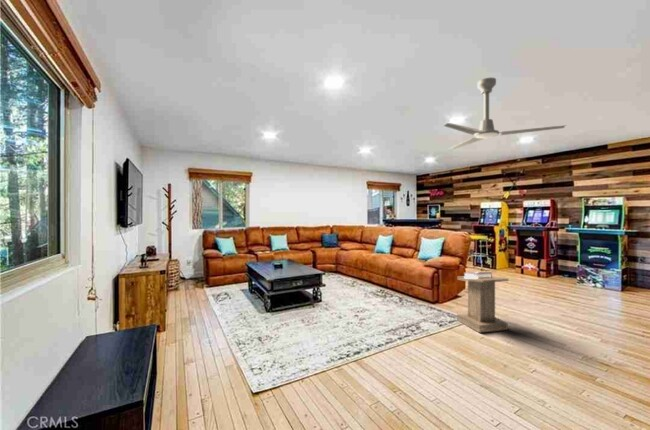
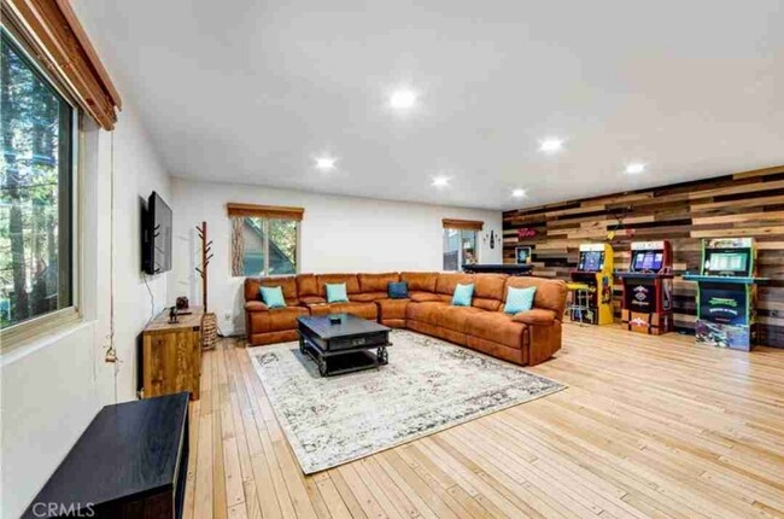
- ceiling fan (488, 106)
- lectern (481, 298)
